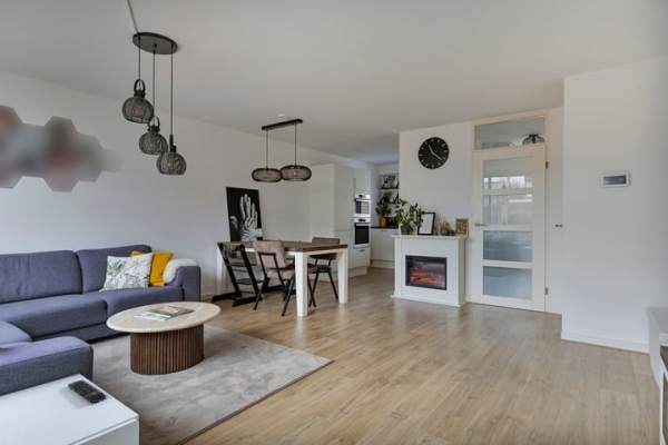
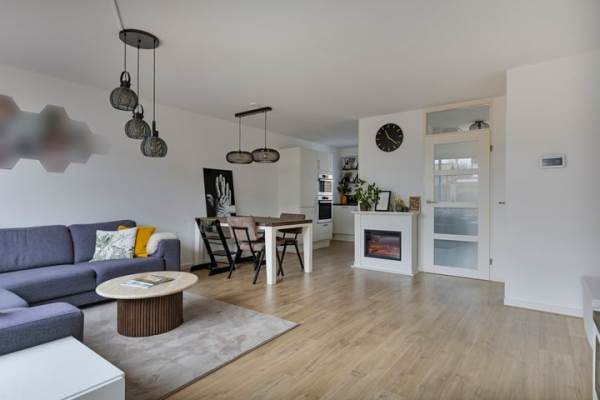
- remote control (86, 390)
